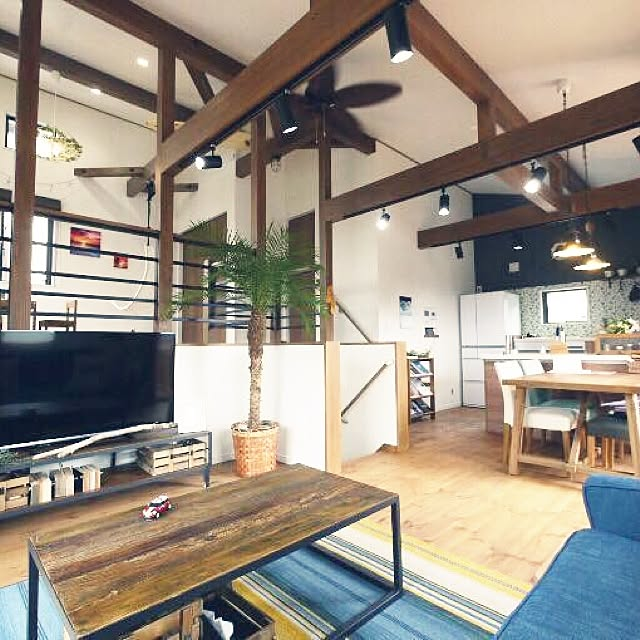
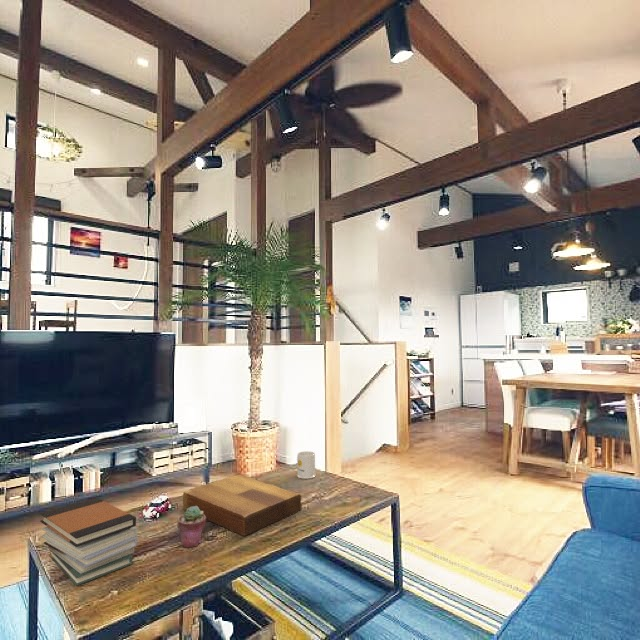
+ book stack (88, 537)
+ cutting board (241, 500)
+ mug (304, 464)
+ potted succulent (191, 525)
